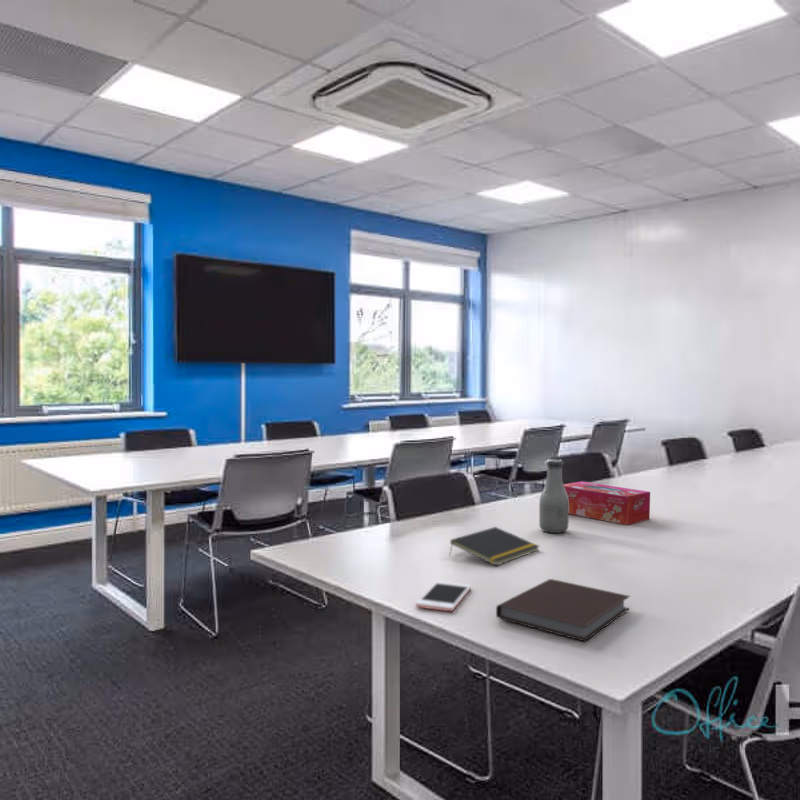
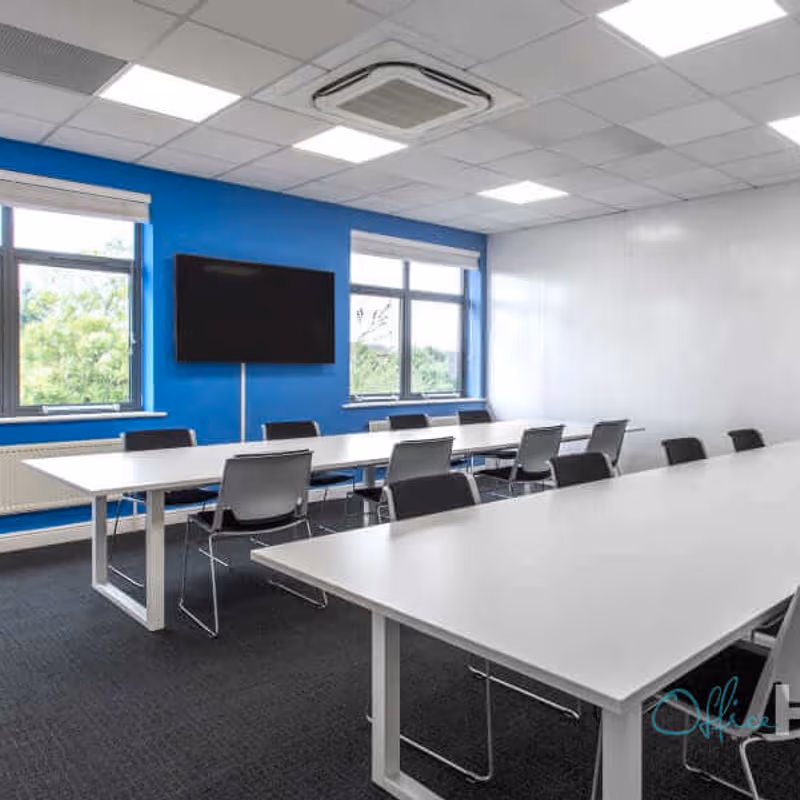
- tissue box (602, 501)
- notebook (564, 606)
- cell phone (444, 595)
- bottle (554, 495)
- notepad (495, 544)
